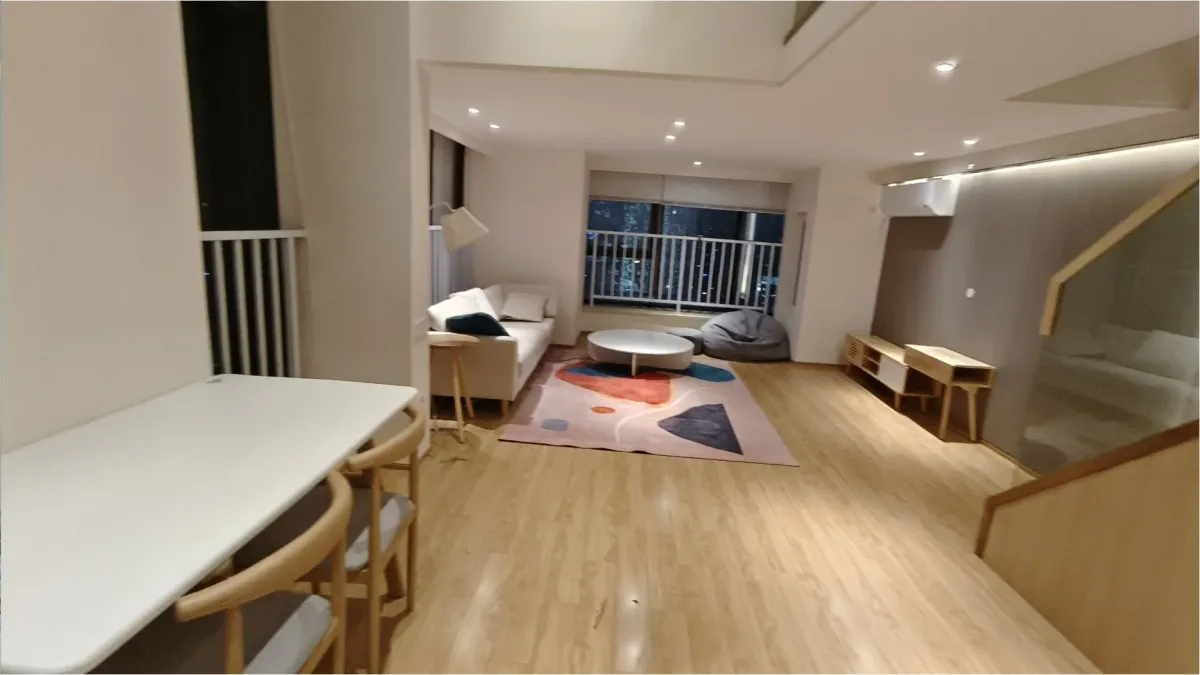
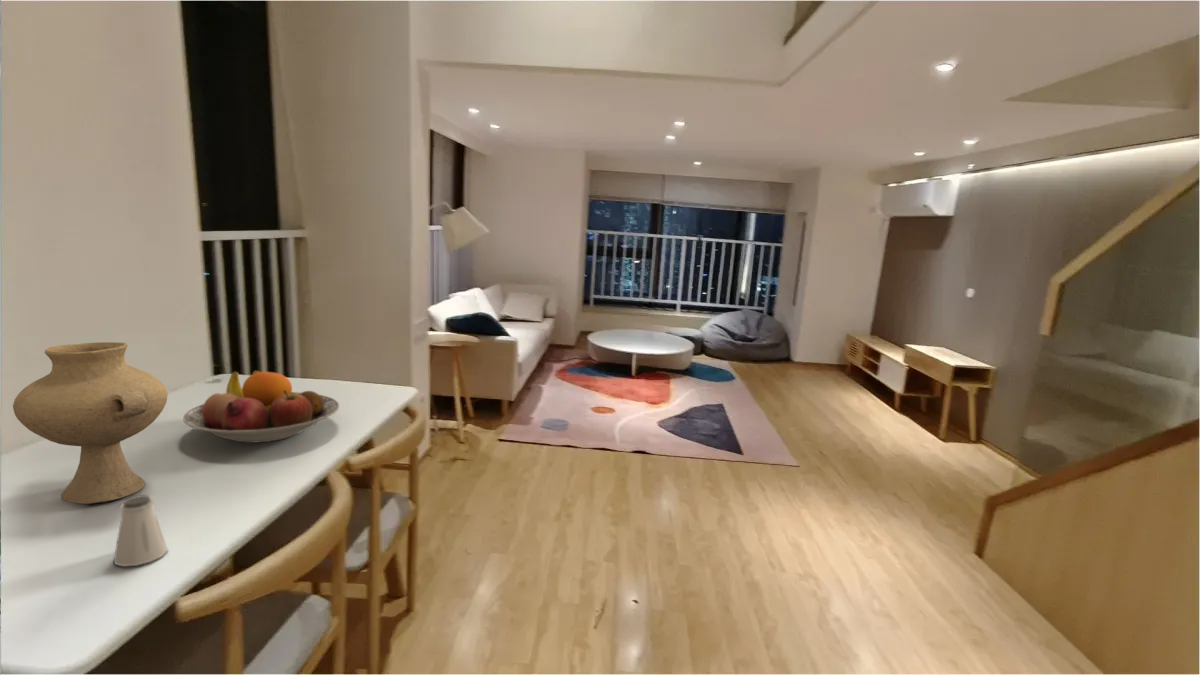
+ vase (97, 419)
+ fruit bowl (265, 404)
+ saltshaker (139, 527)
